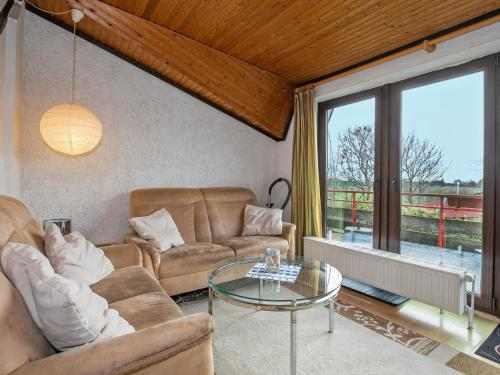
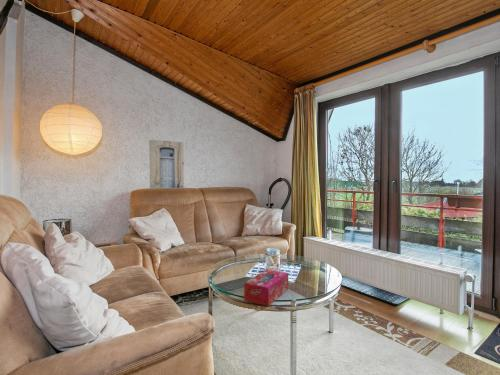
+ tissue box (267, 286)
+ wall art (167, 166)
